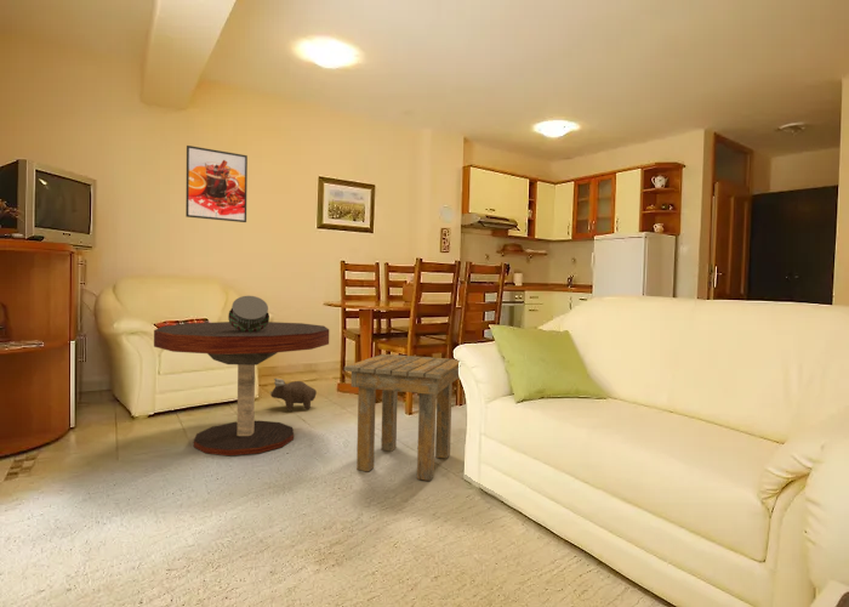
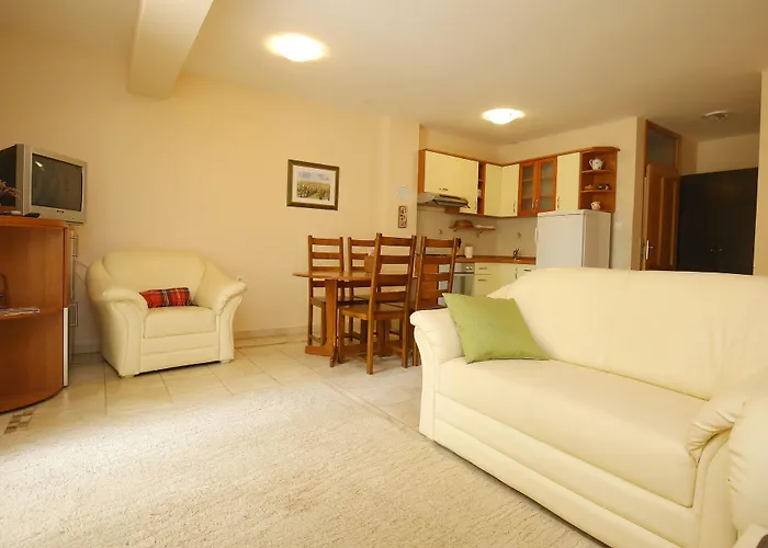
- plush toy (292, 393)
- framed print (217, 185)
- coffee table (246, 384)
- side table (395, 412)
- drum (249, 312)
